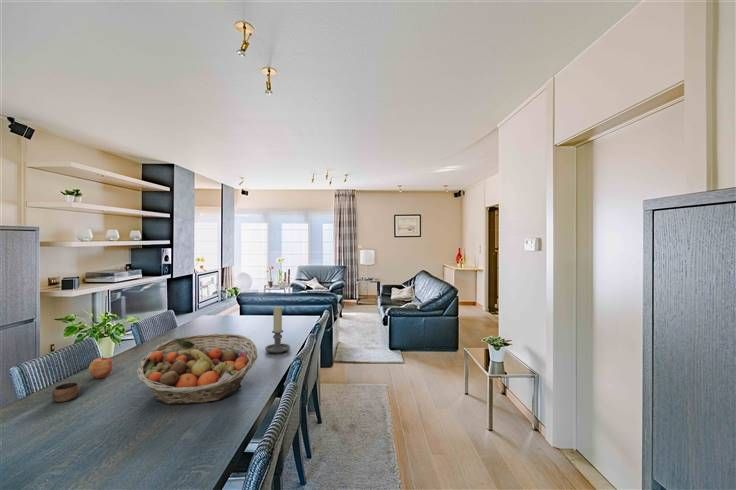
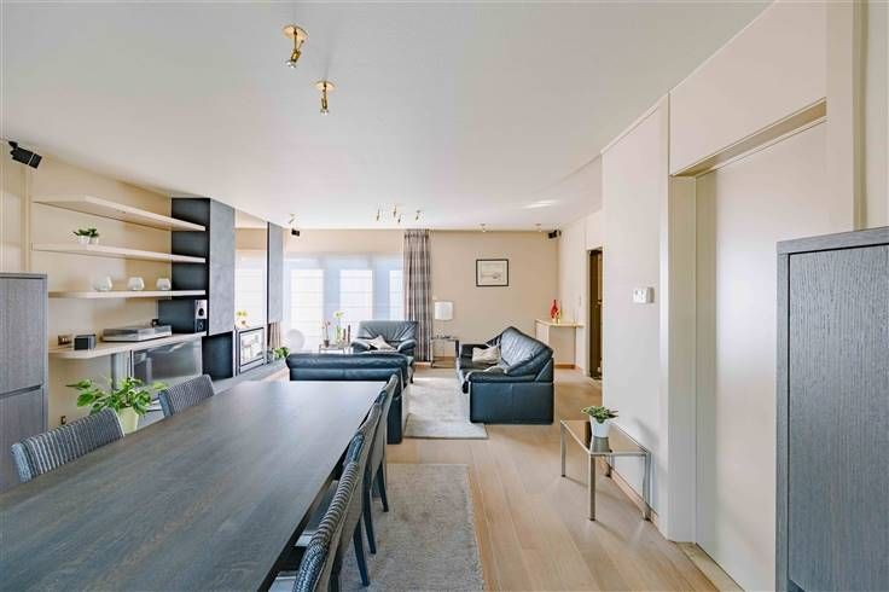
- cup (67, 390)
- candle holder (277, 327)
- apple (100, 366)
- fruit basket (200, 366)
